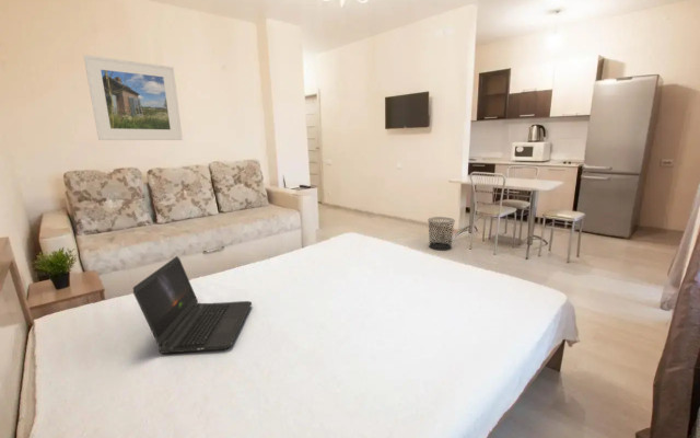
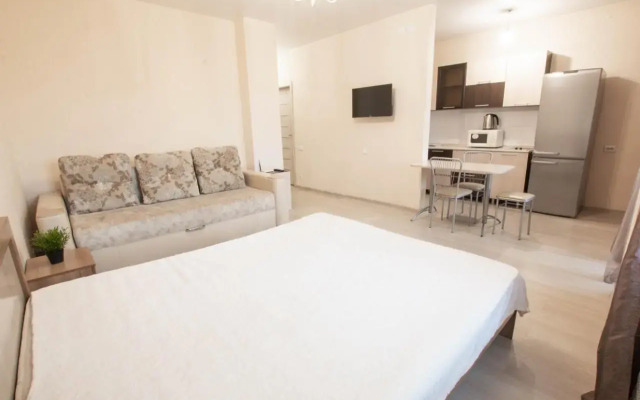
- laptop computer (197, 300)
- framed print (138, 102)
- waste bin (440, 233)
